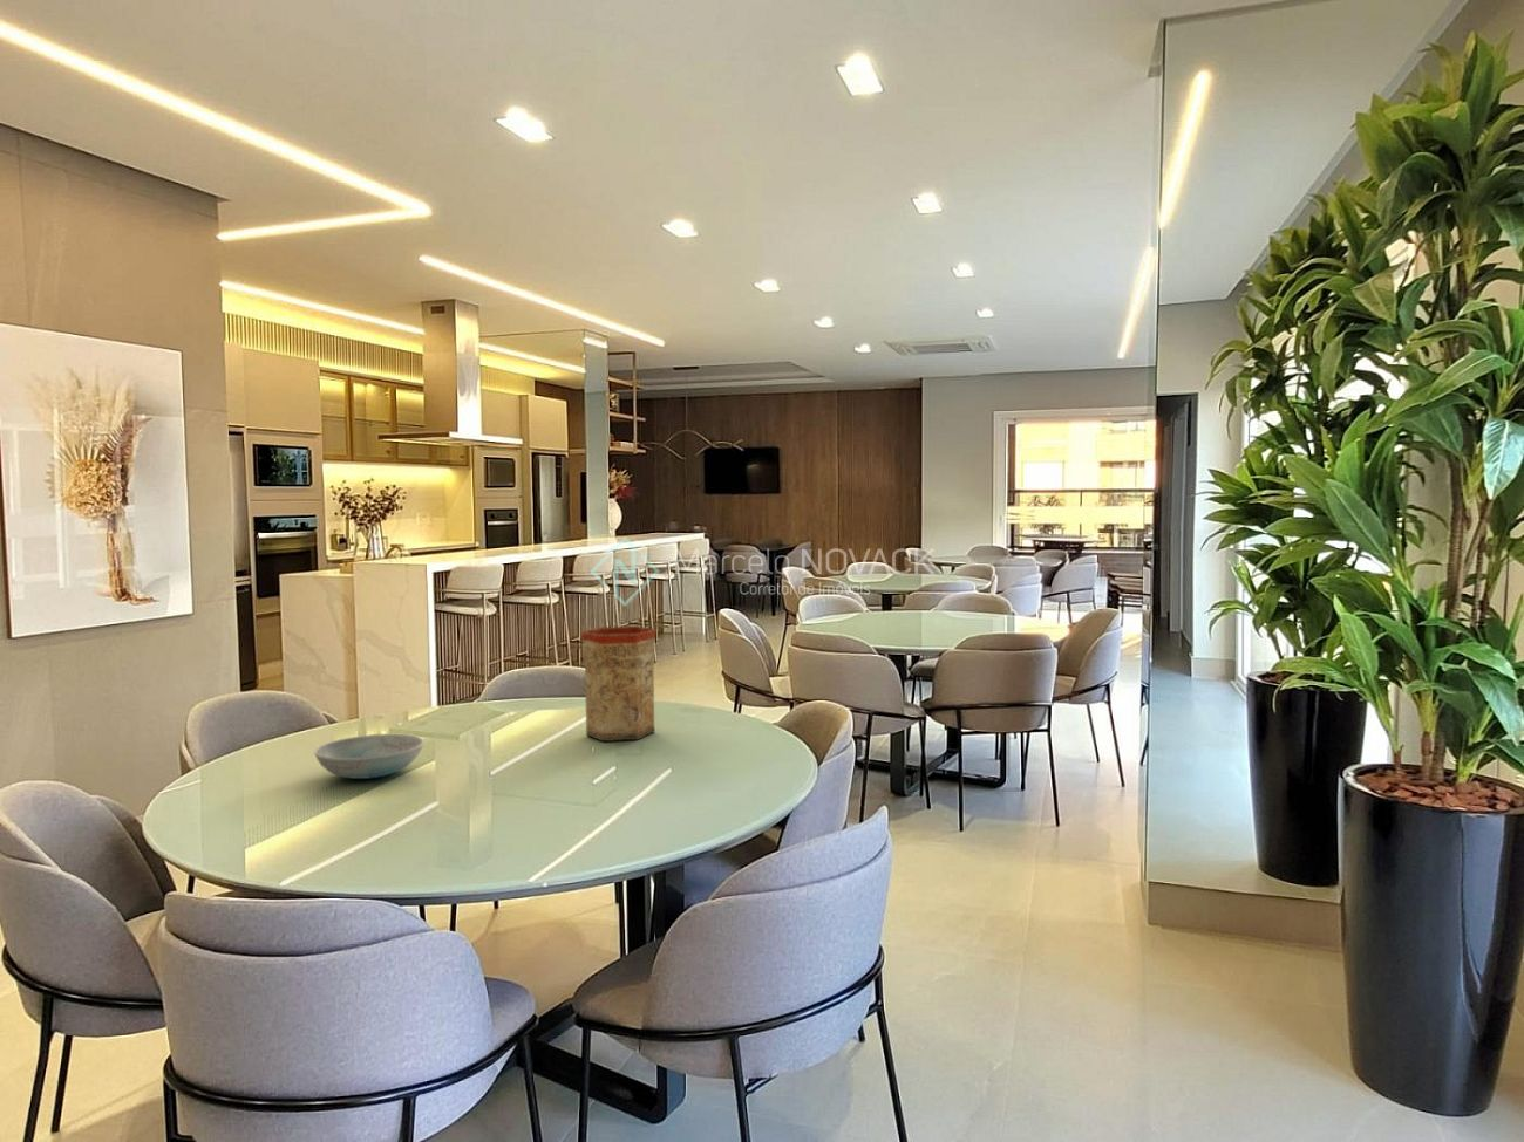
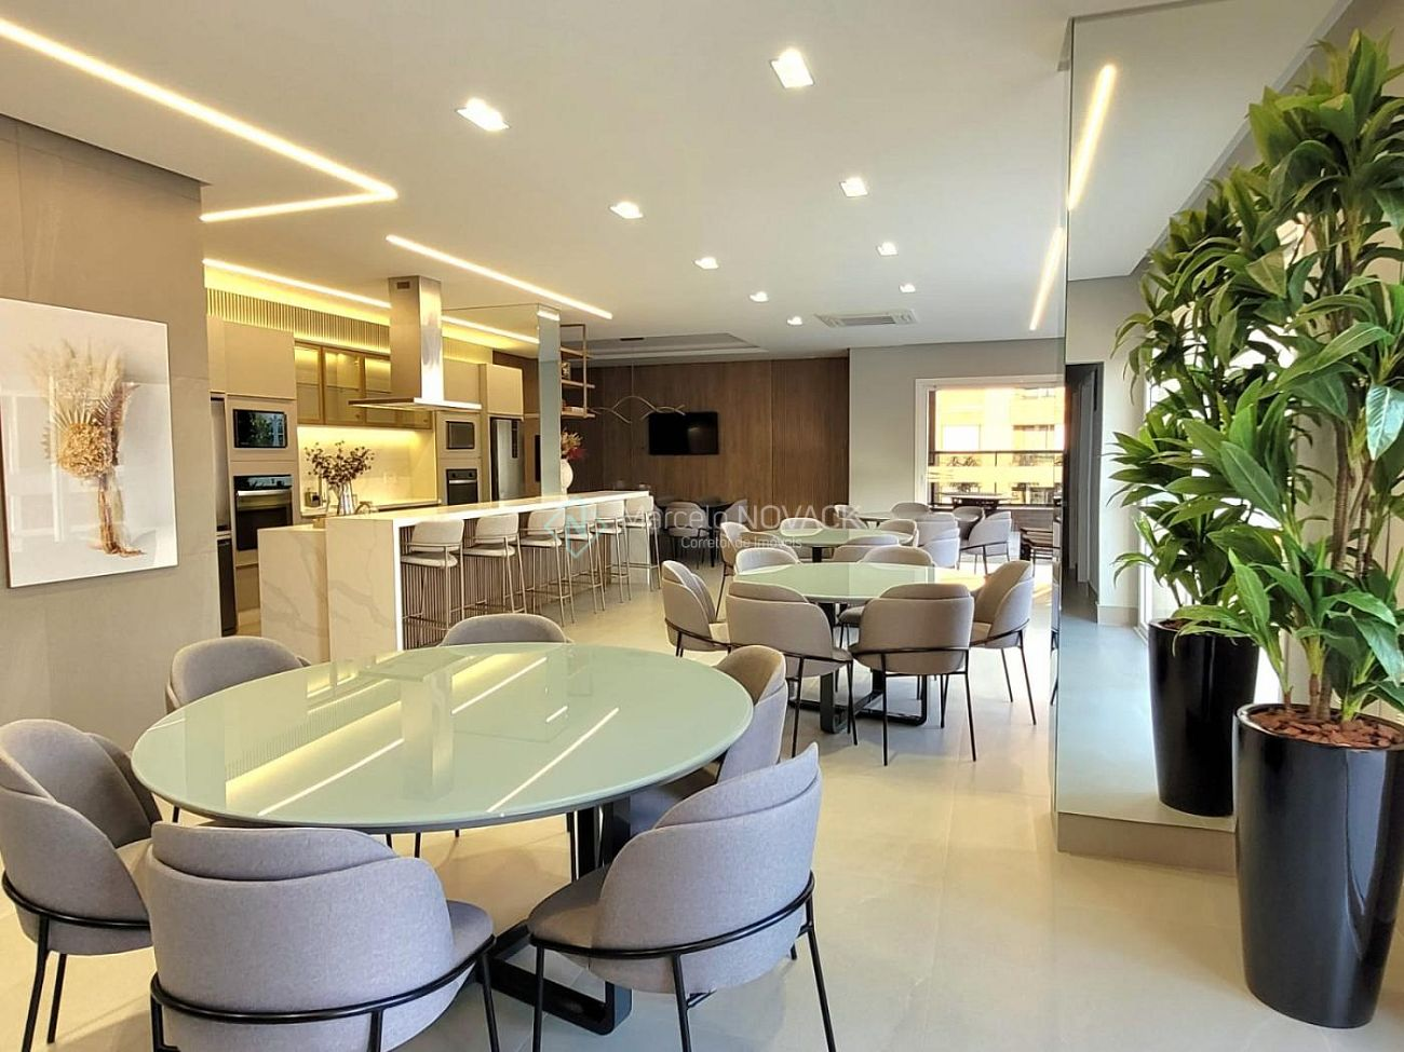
- vase (619, 681)
- dish (371, 759)
